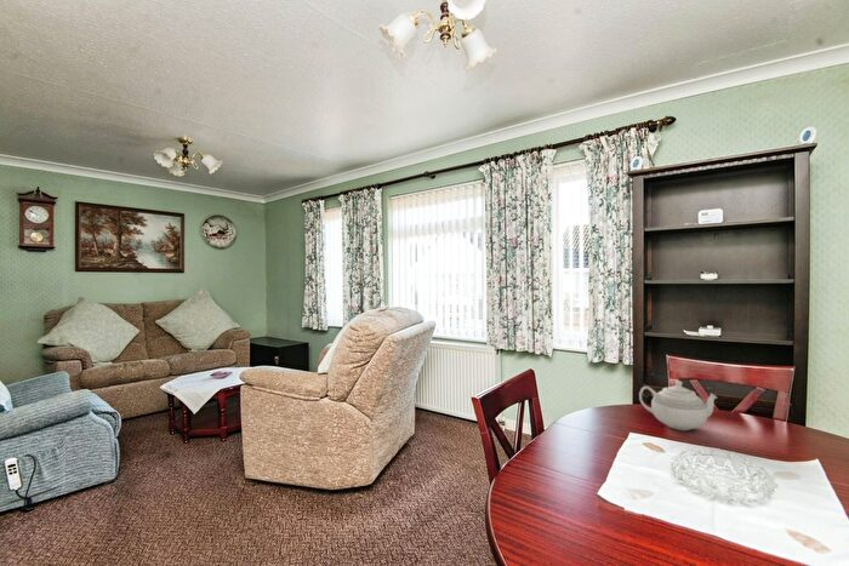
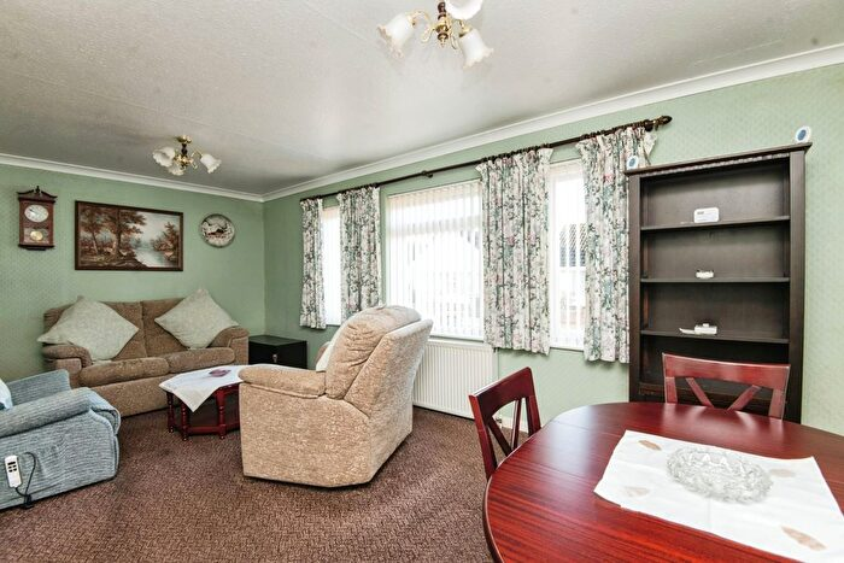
- teapot (677, 404)
